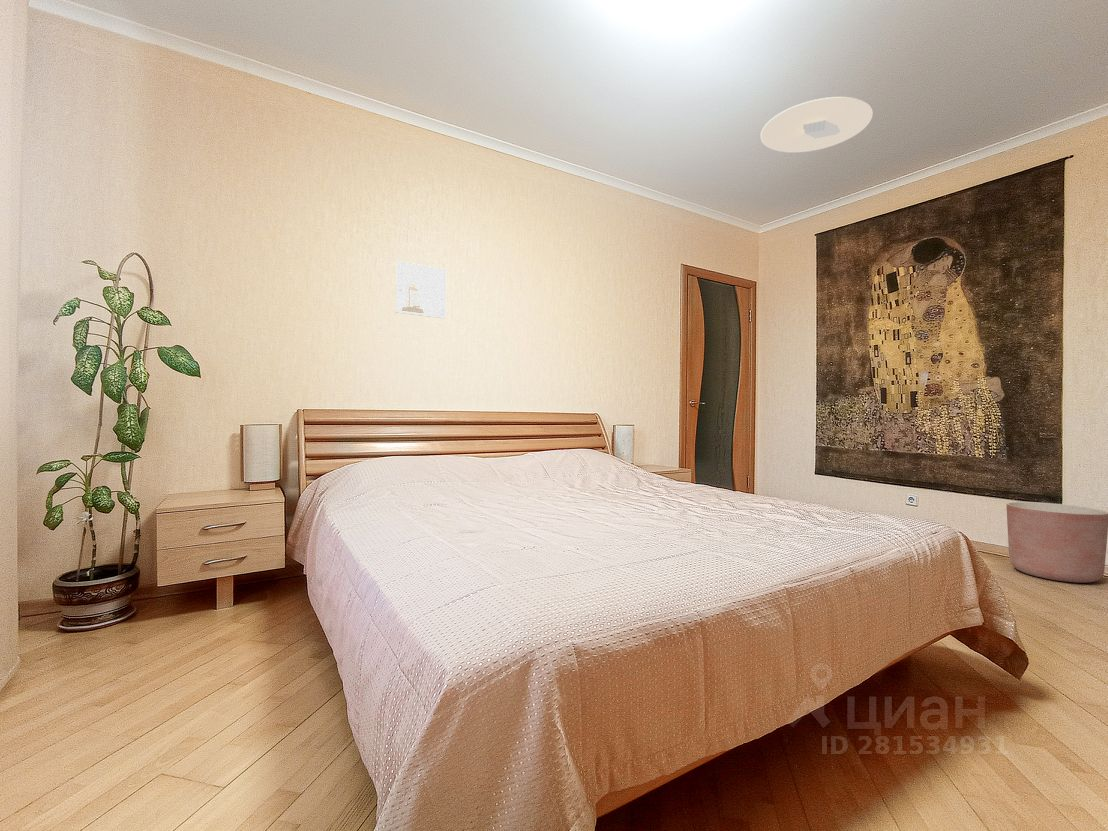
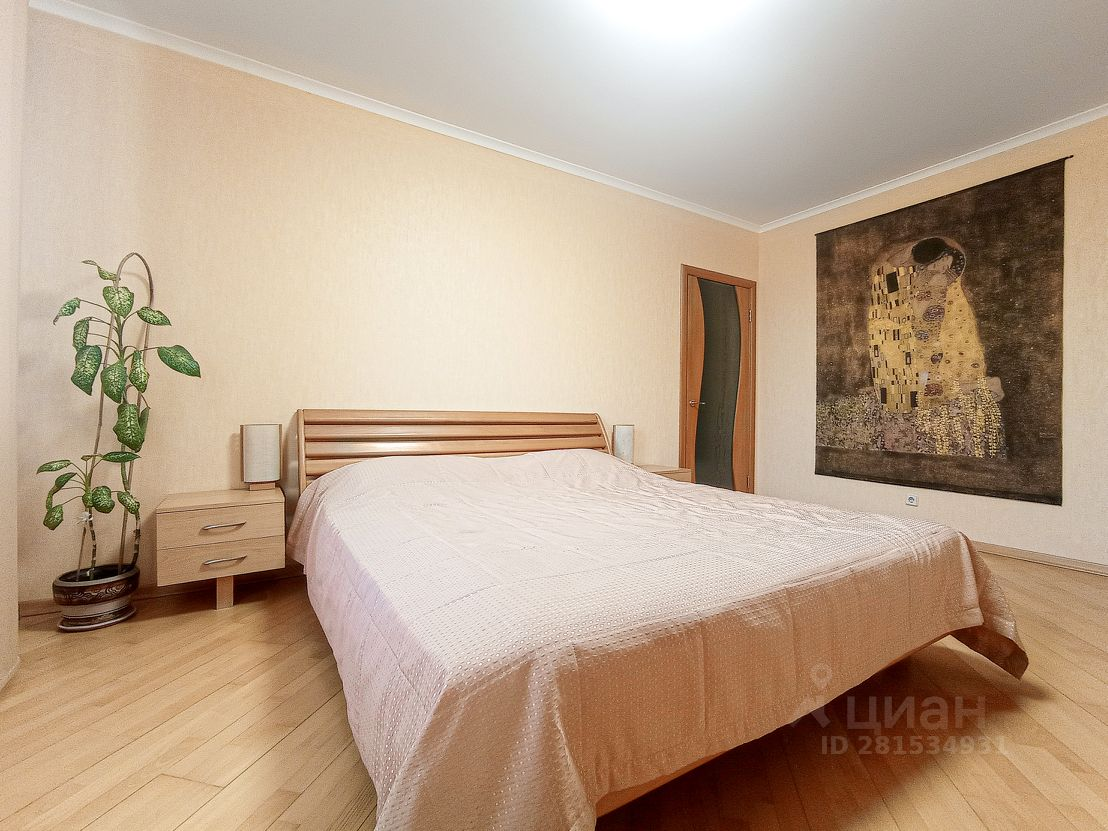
- planter (1054, 541)
- ceiling light (814, 122)
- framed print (421, 290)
